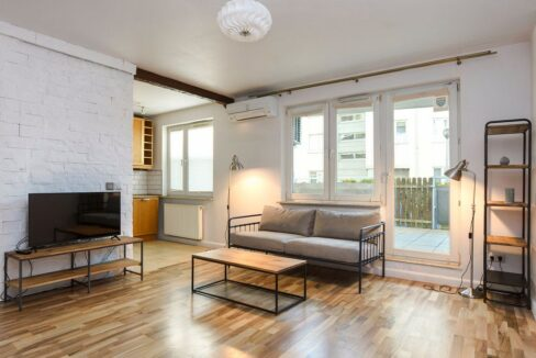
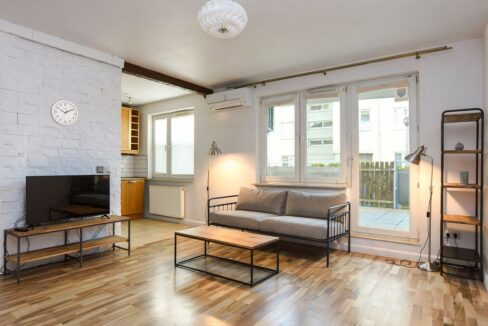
+ wall clock (65, 113)
